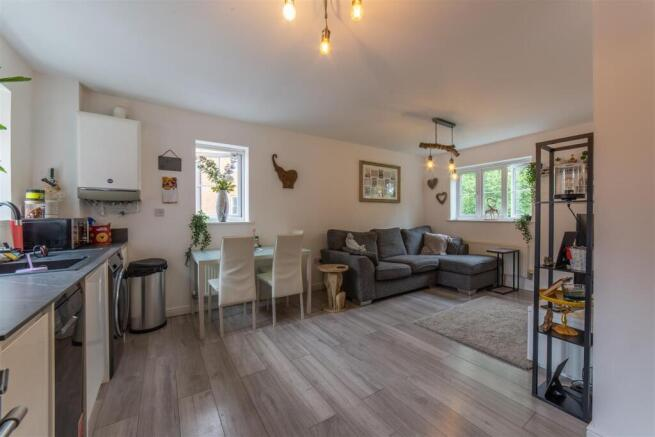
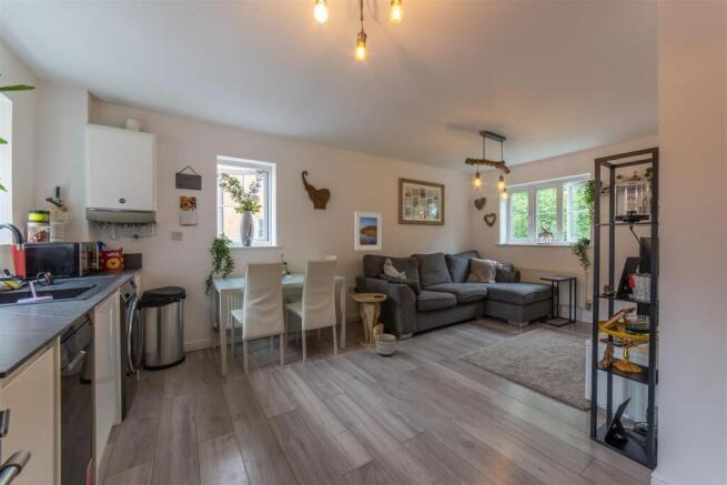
+ planter (385, 345)
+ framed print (368, 231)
